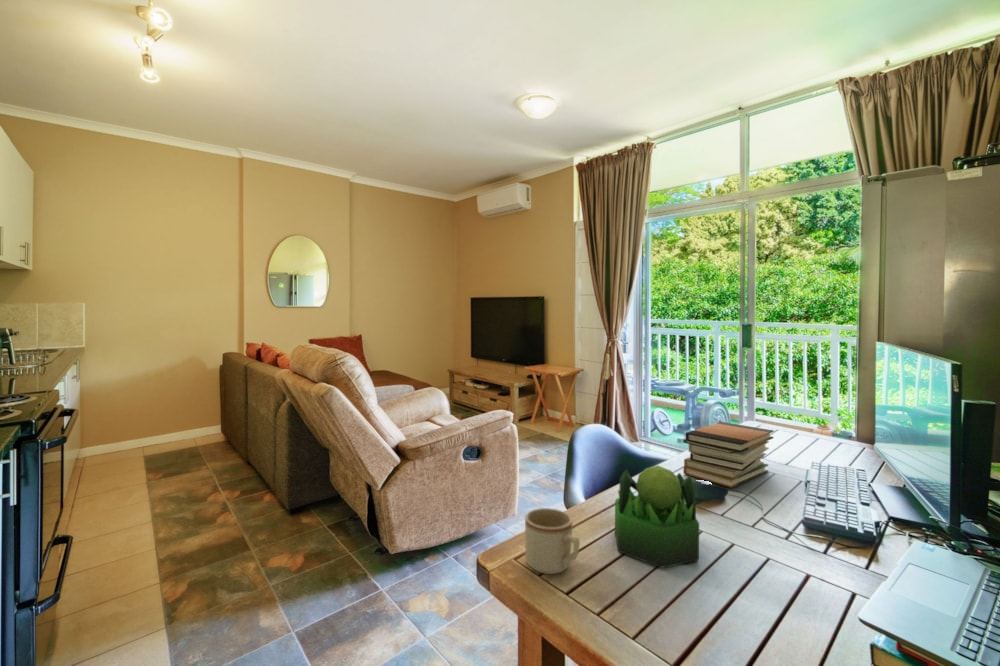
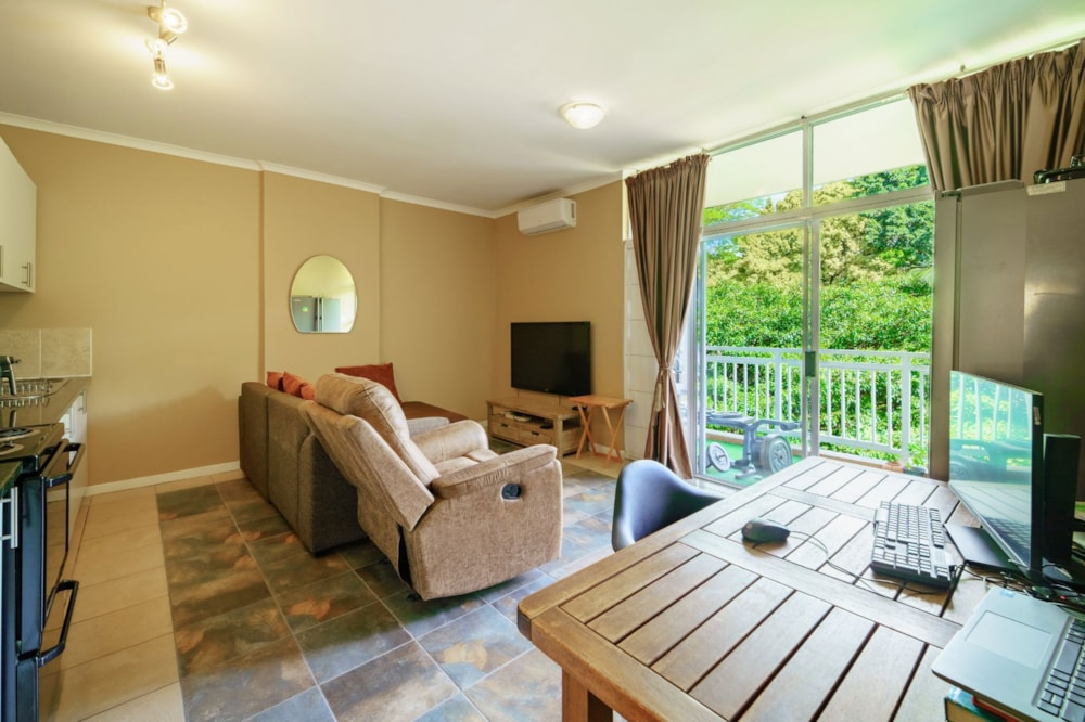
- plant (655, 503)
- book stack (728, 451)
- mug (553, 543)
